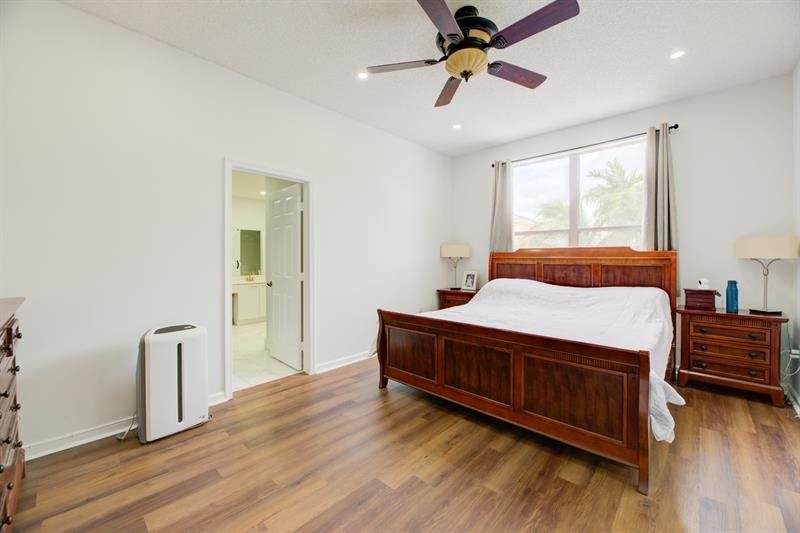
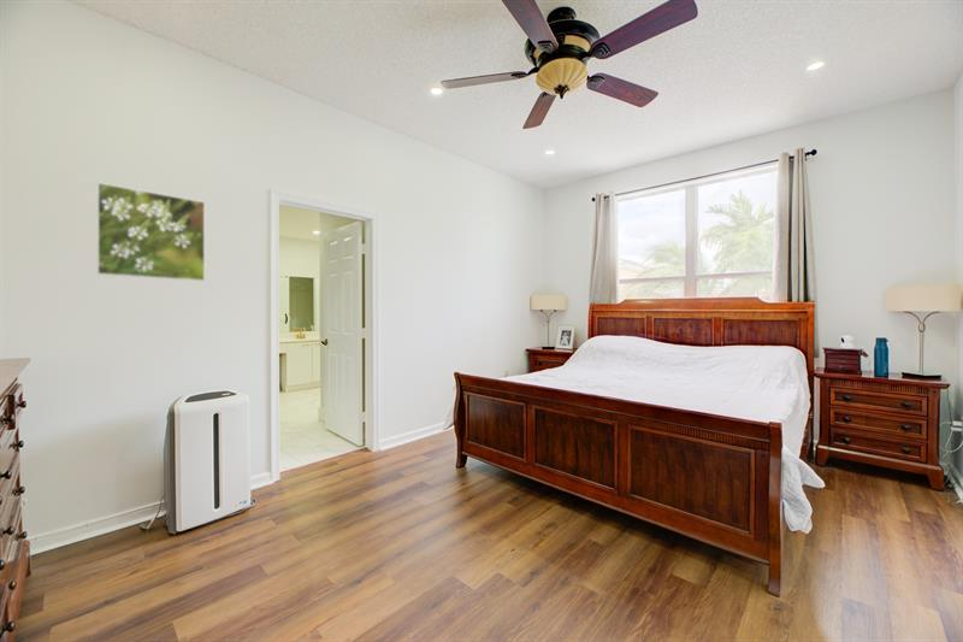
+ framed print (154, 235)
